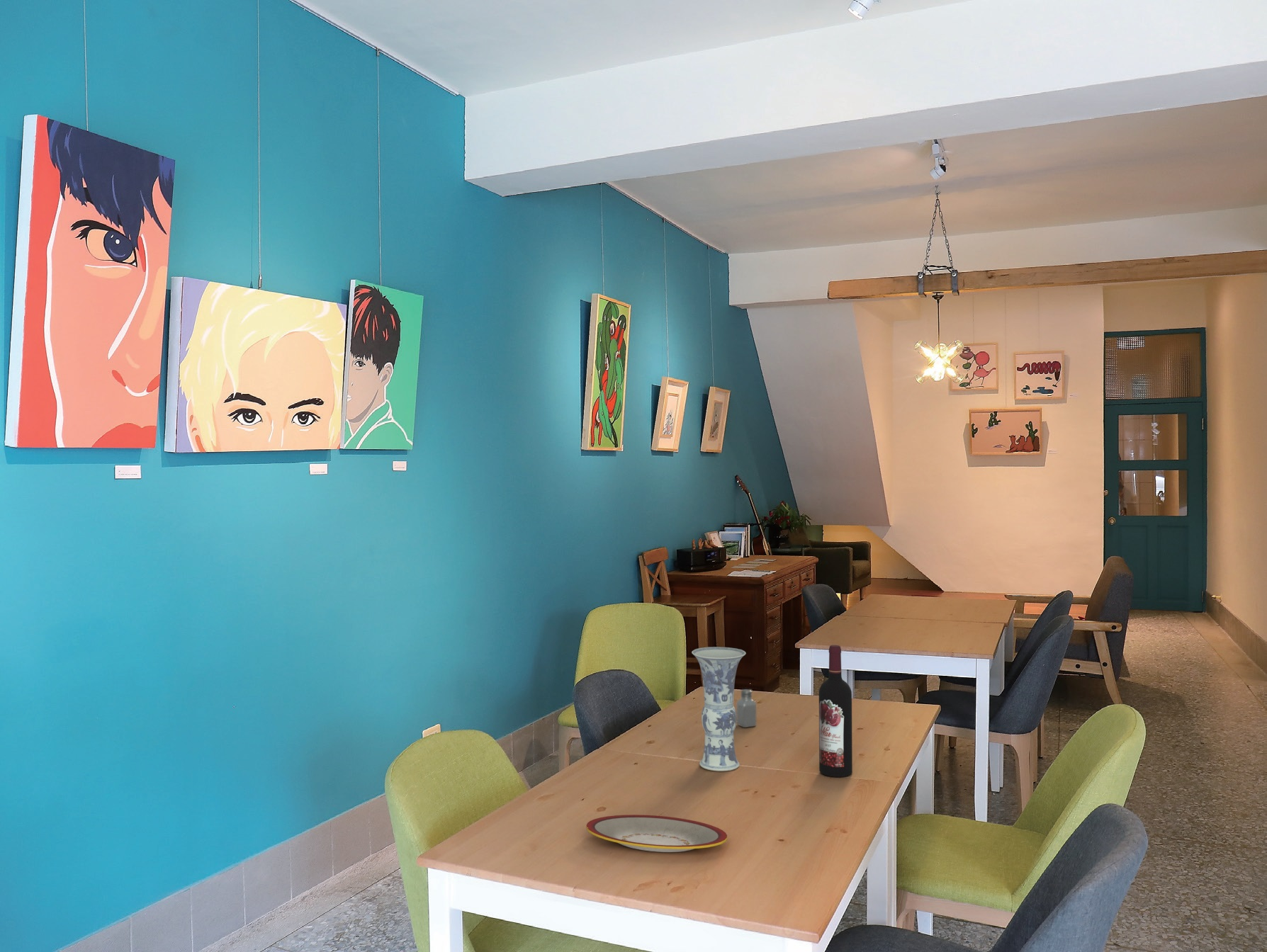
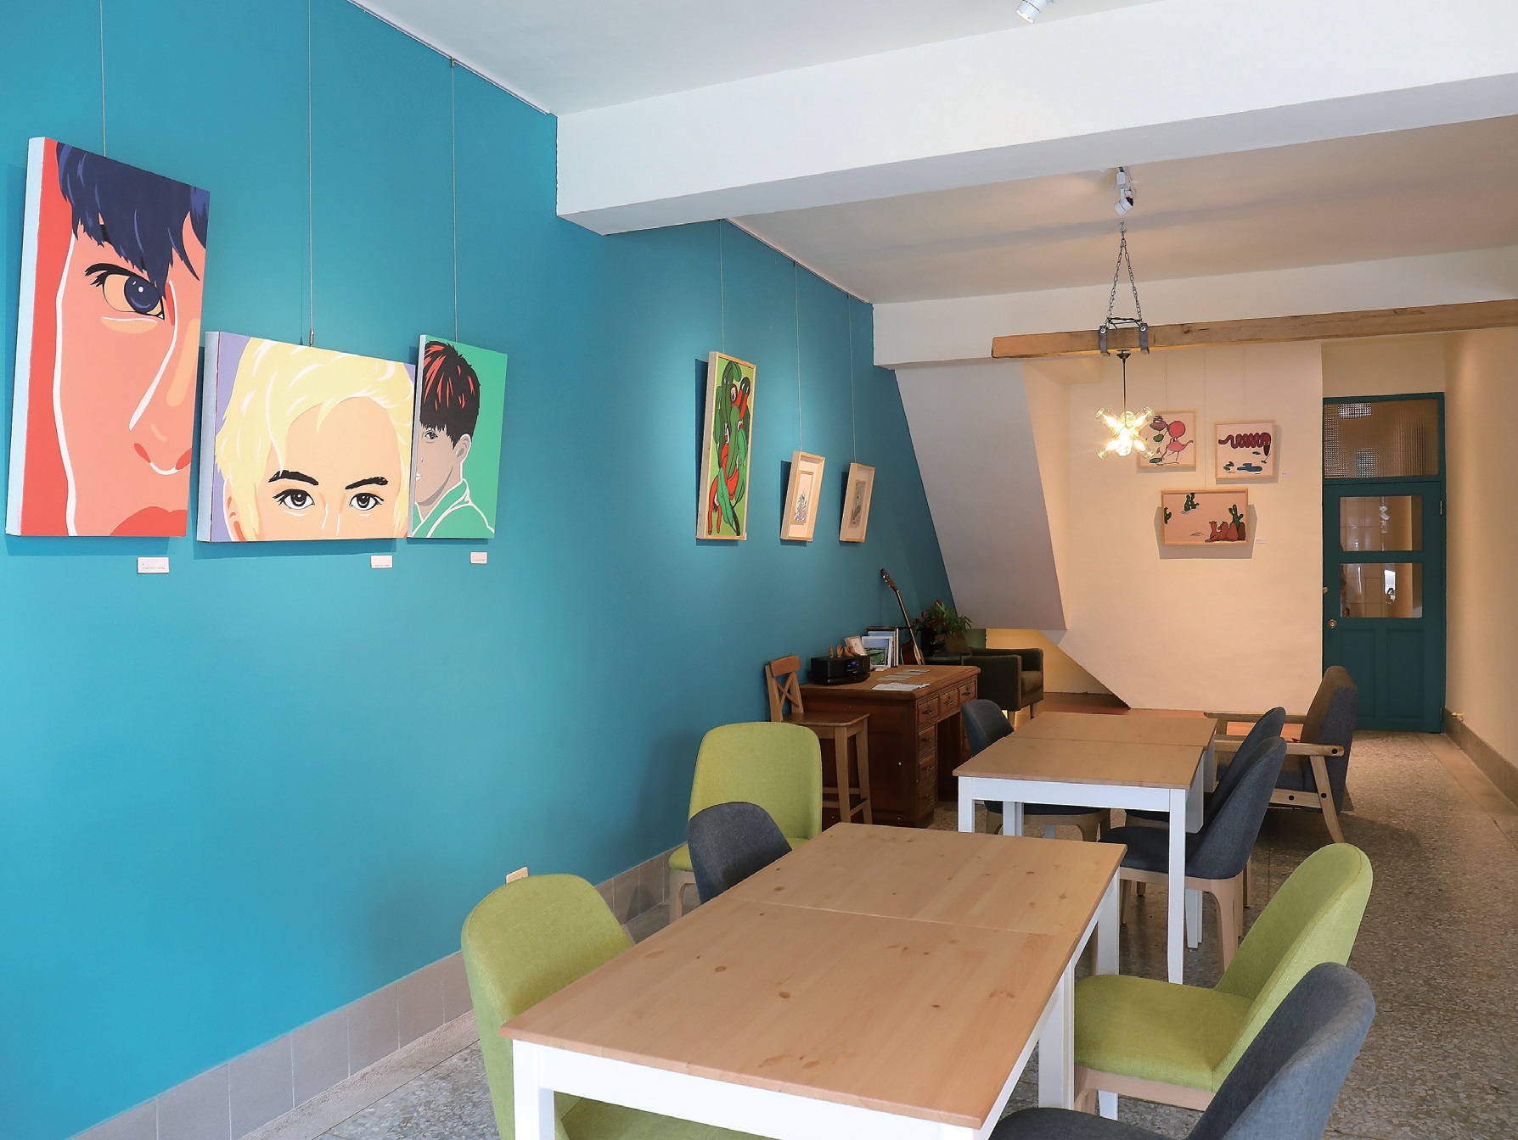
- plate (655, 837)
- saltshaker (746, 708)
- wine bottle (835, 709)
- vase (719, 708)
